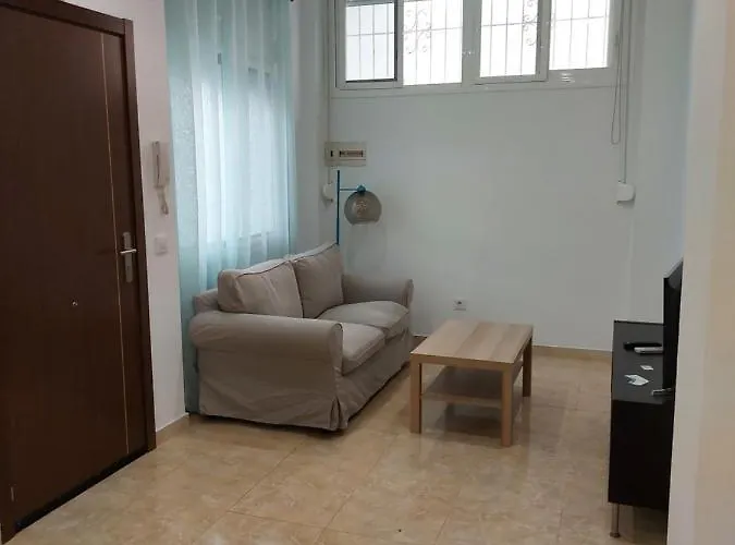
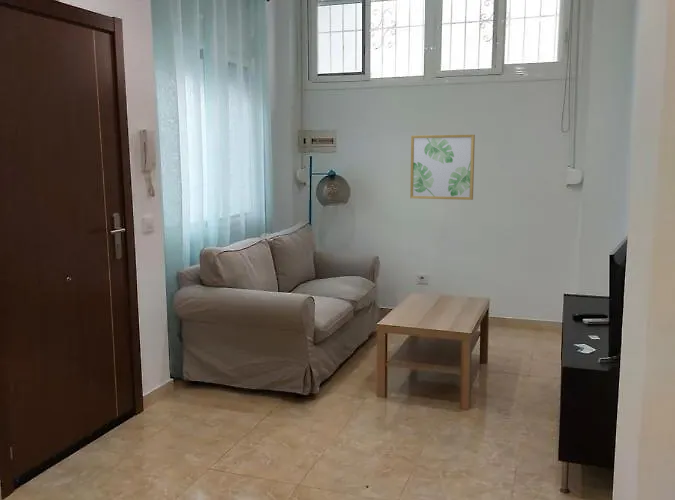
+ wall art (441, 167)
